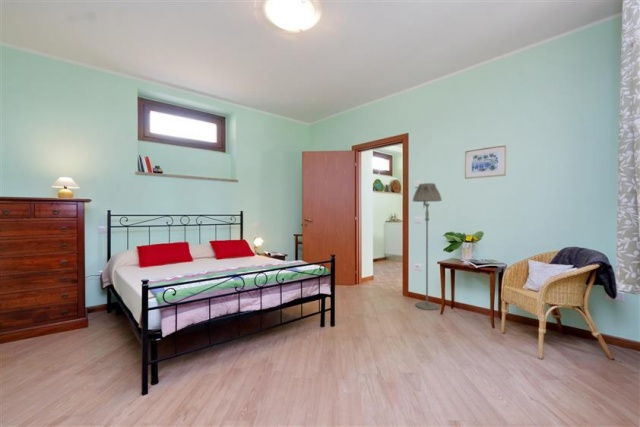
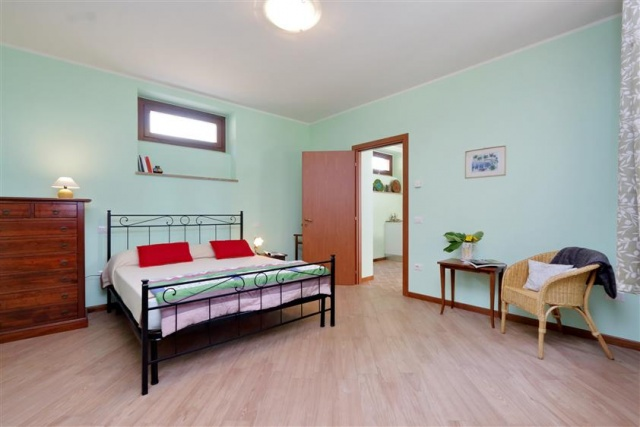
- floor lamp (426, 245)
